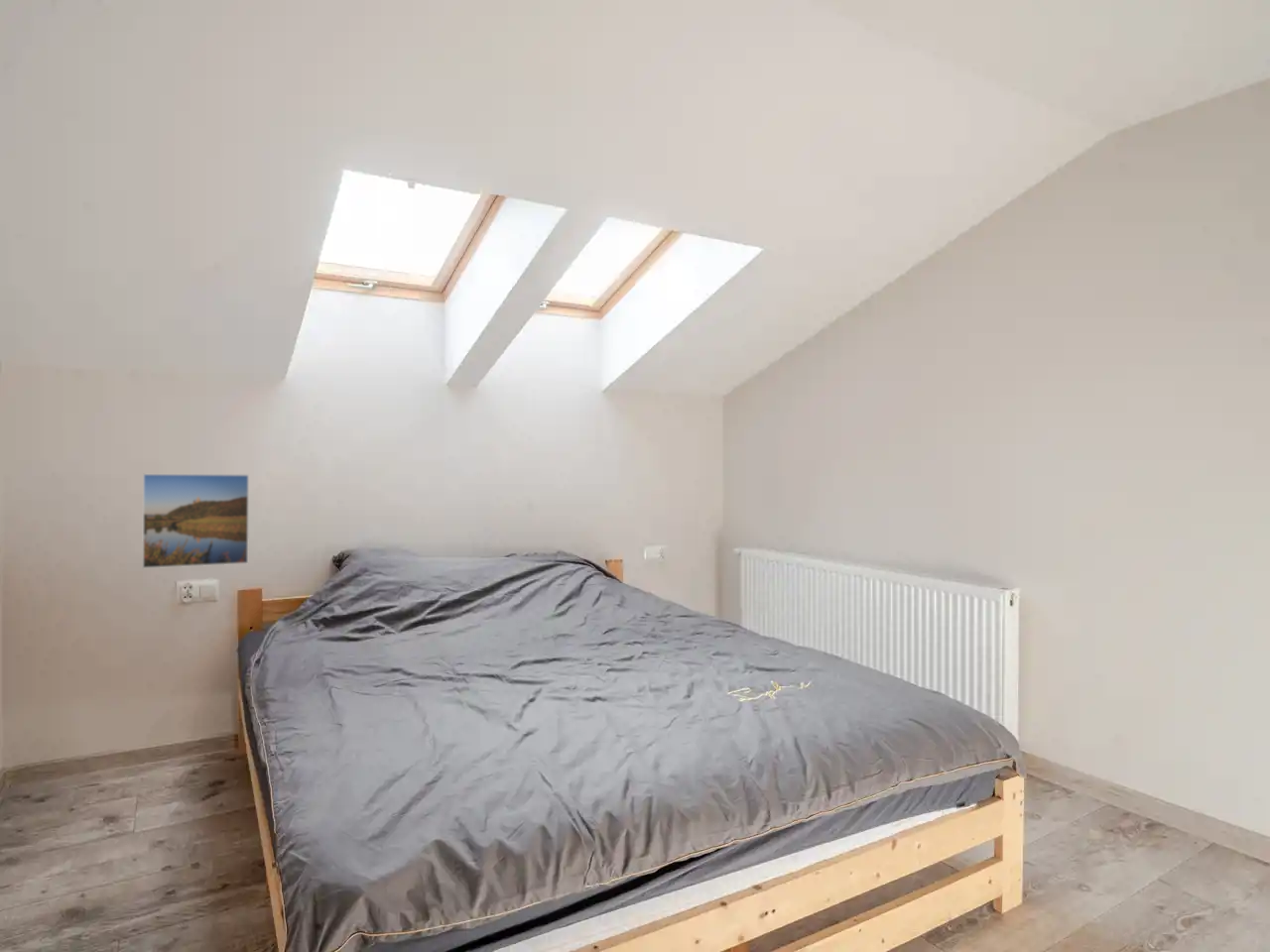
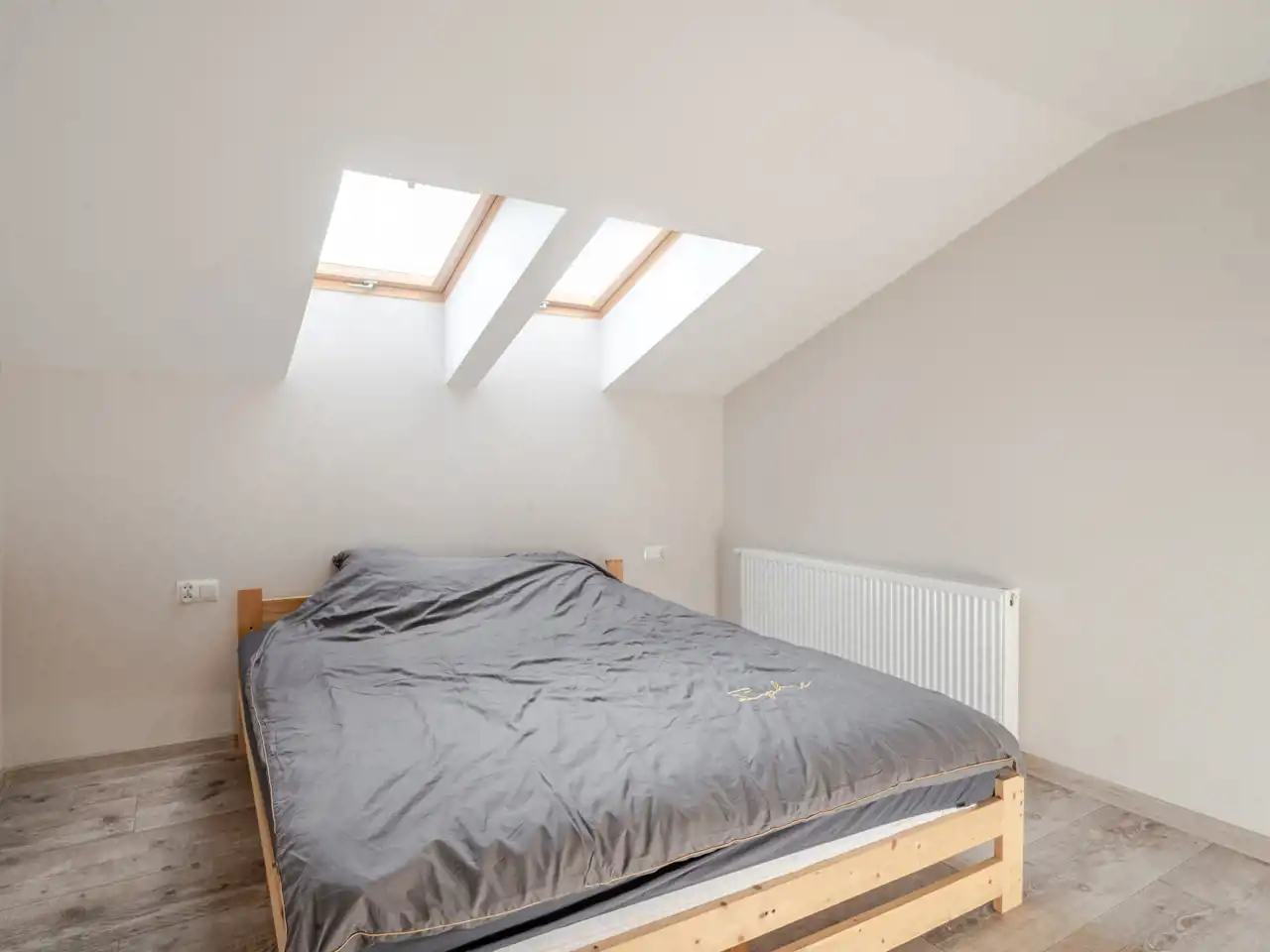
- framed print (196, 520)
